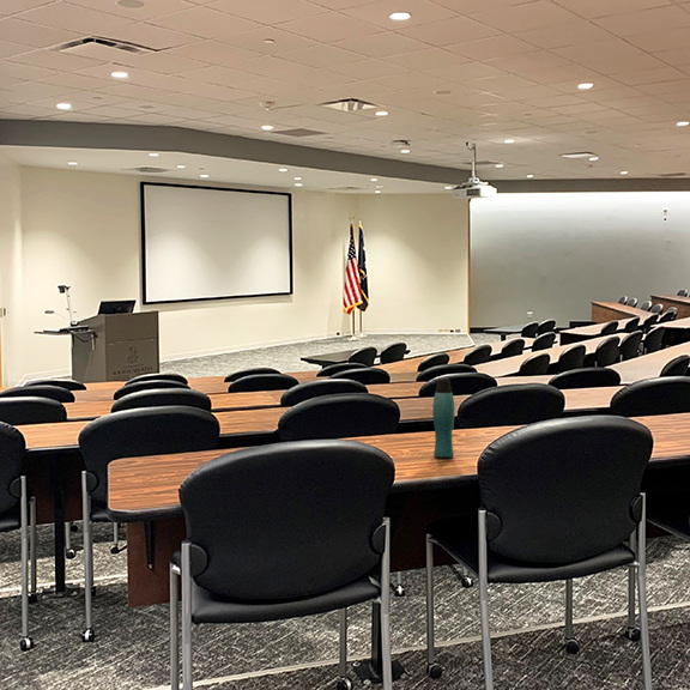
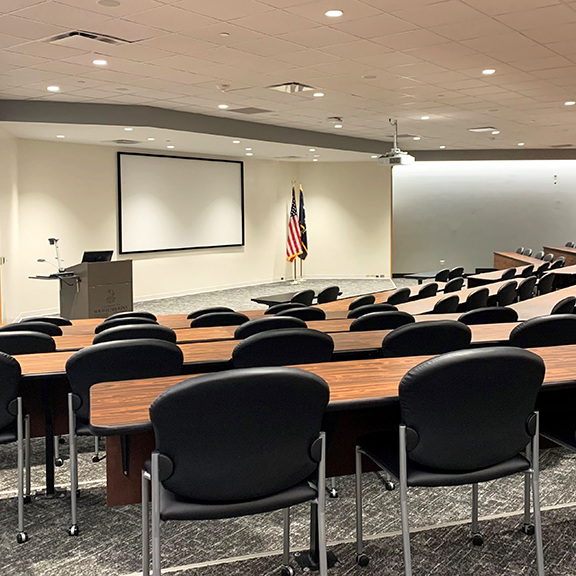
- bottle (443, 417)
